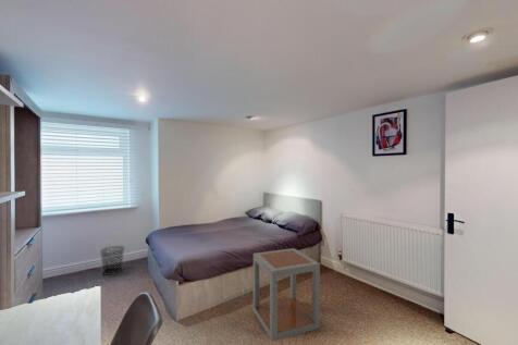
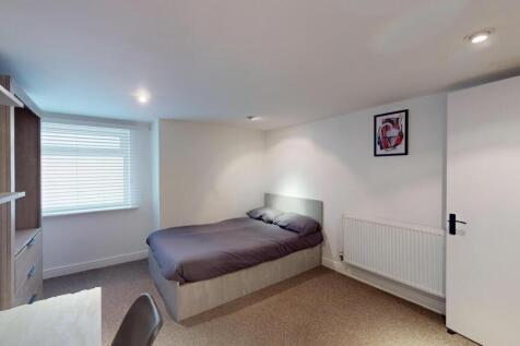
- side table (291, 288)
- waste bin (112, 260)
